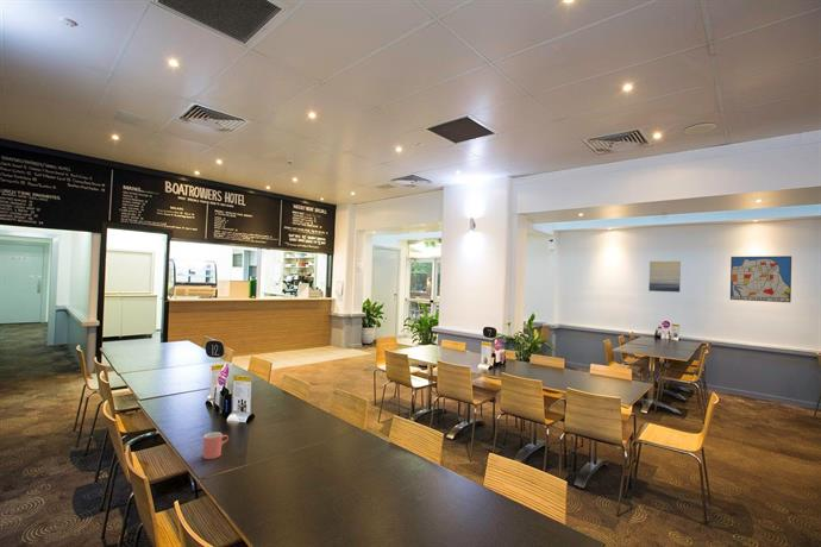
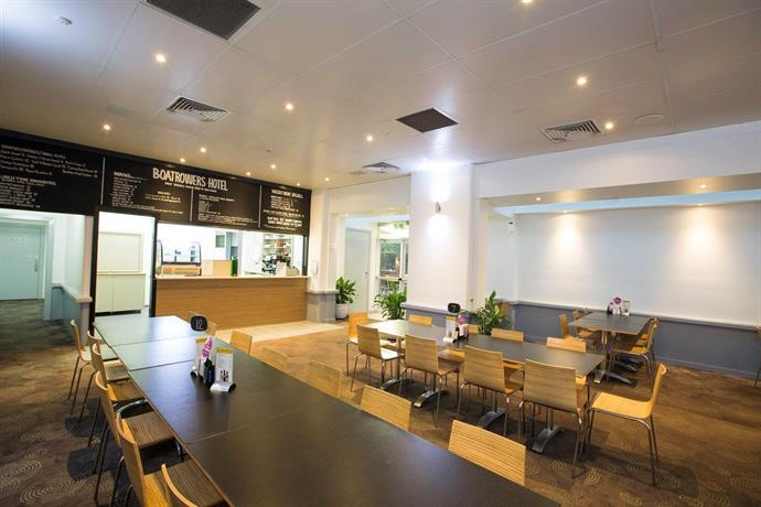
- cup (215, 444)
- wall art (759, 278)
- wall art (664, 276)
